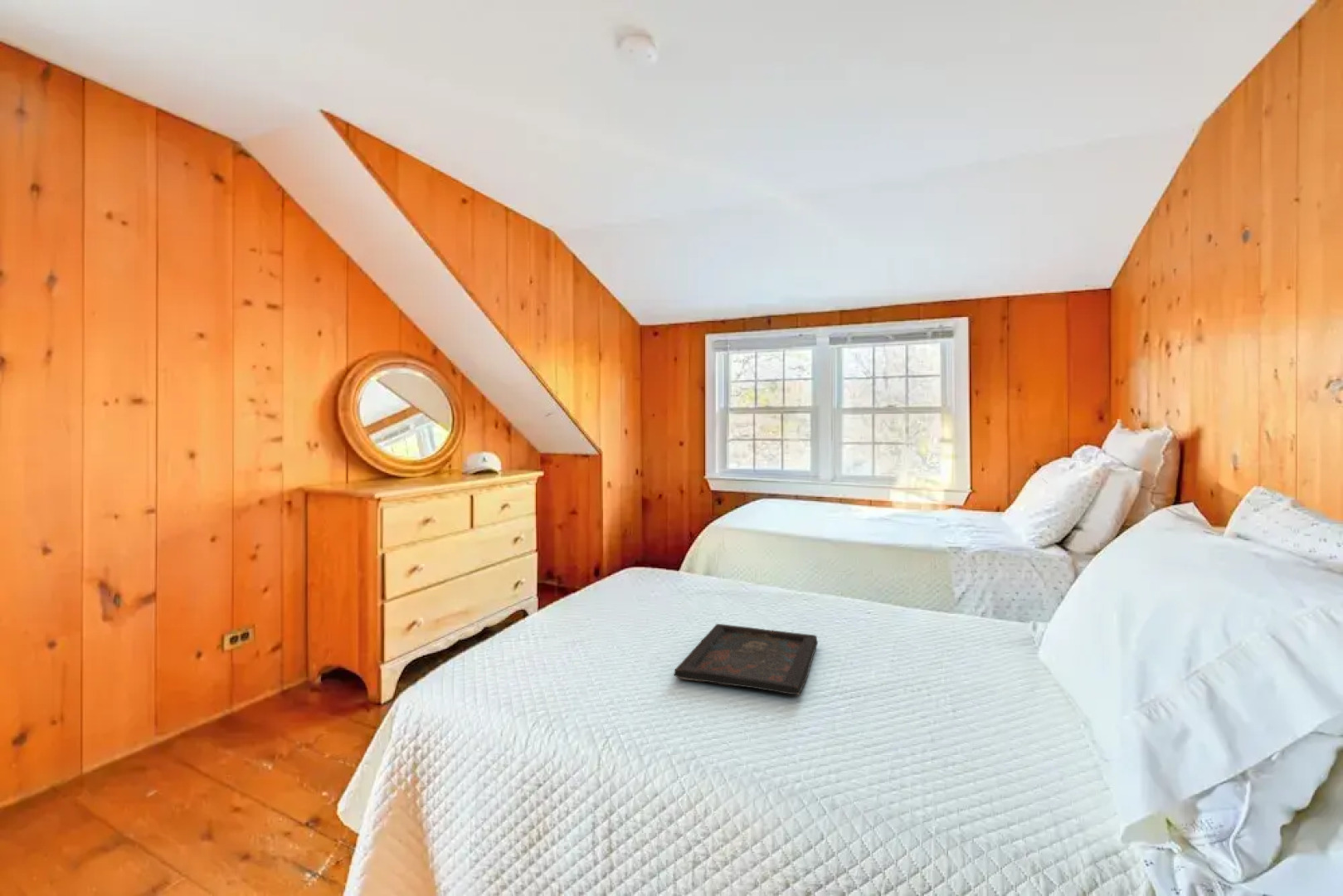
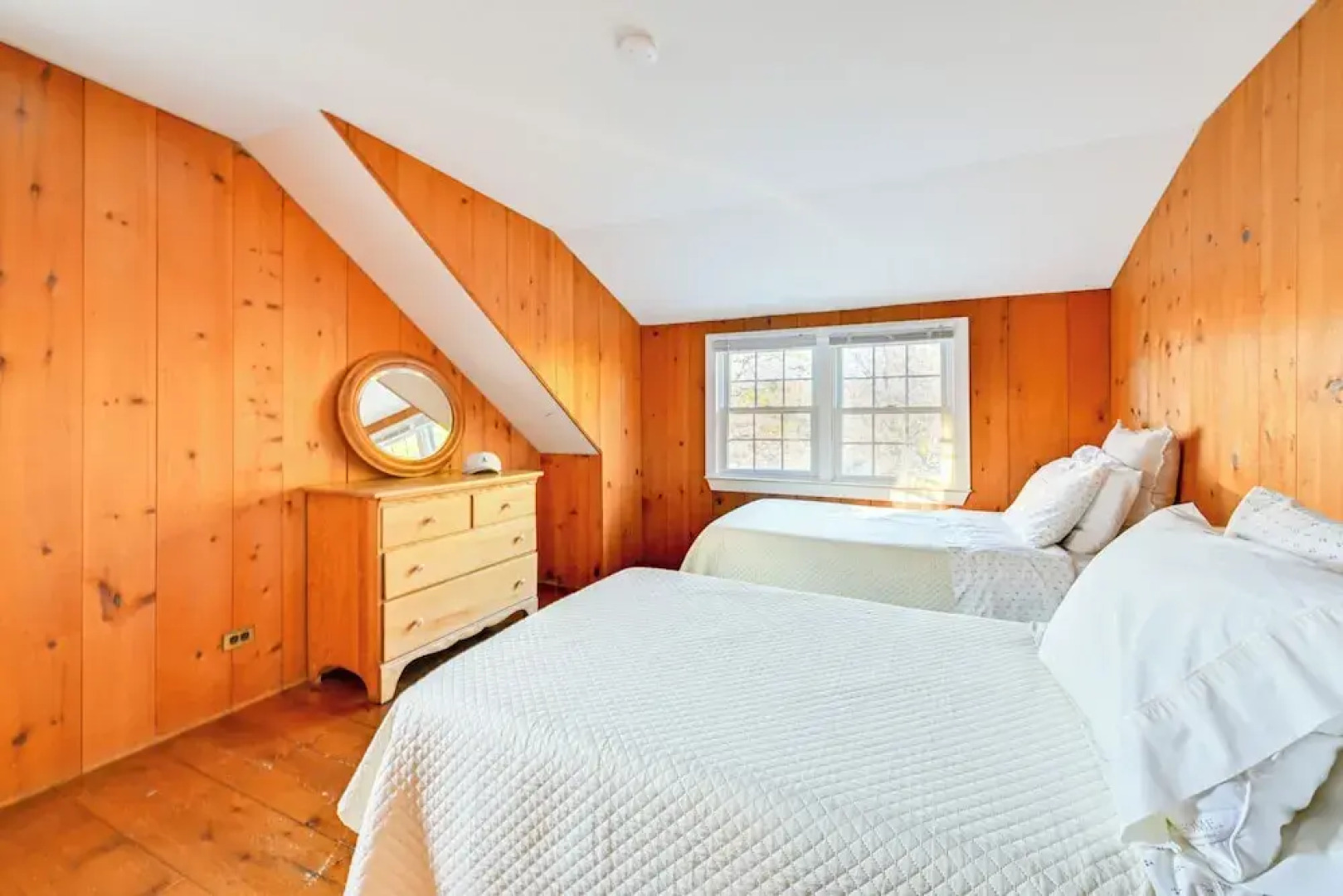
- tray (752, 655)
